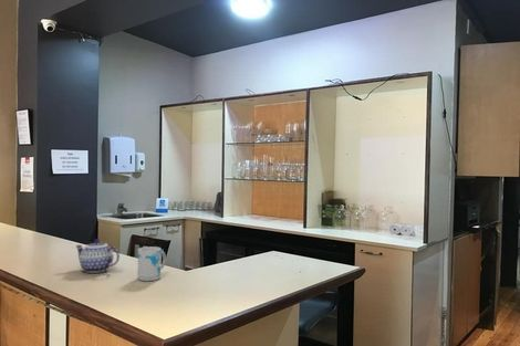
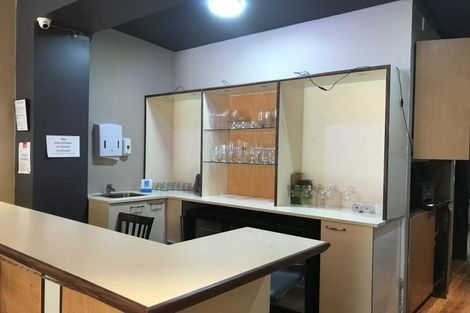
- mug (153, 262)
- teapot (96, 254)
